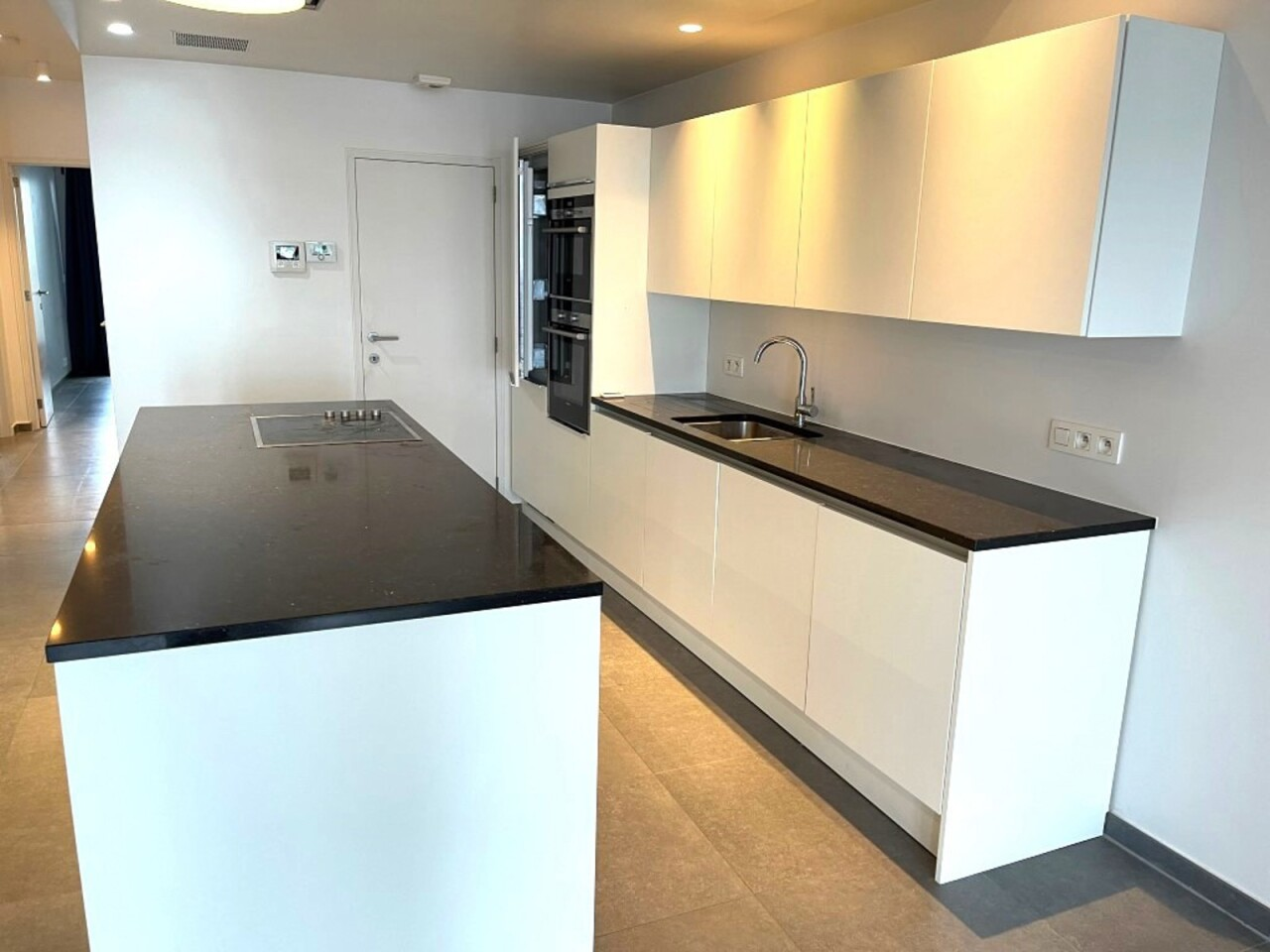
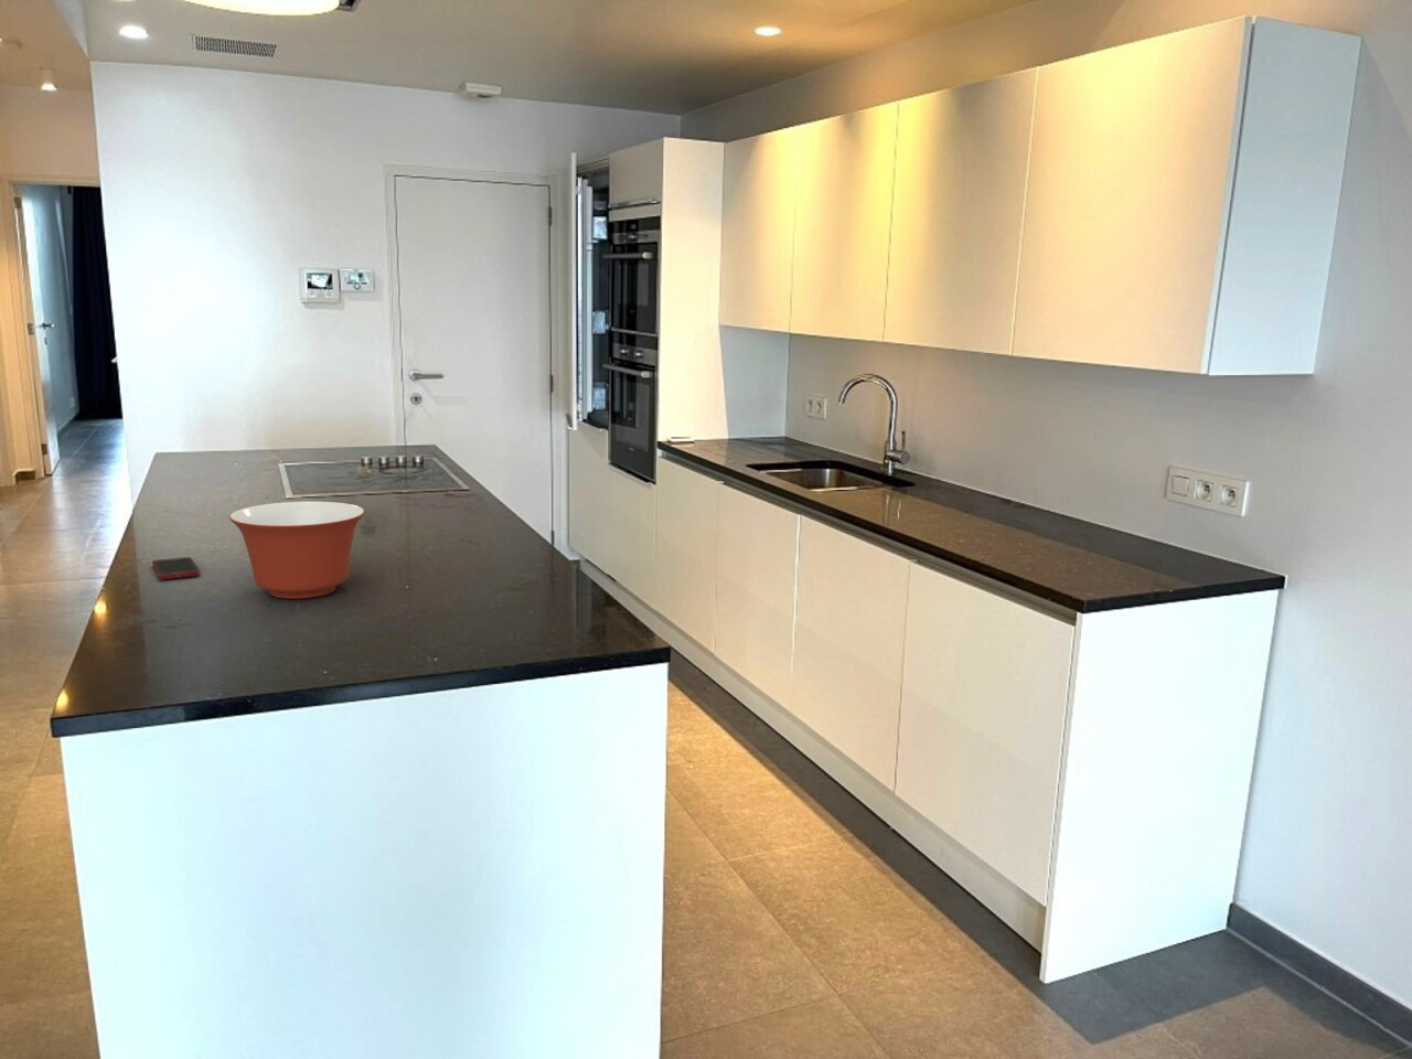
+ cell phone (176, 567)
+ mixing bowl (300, 552)
